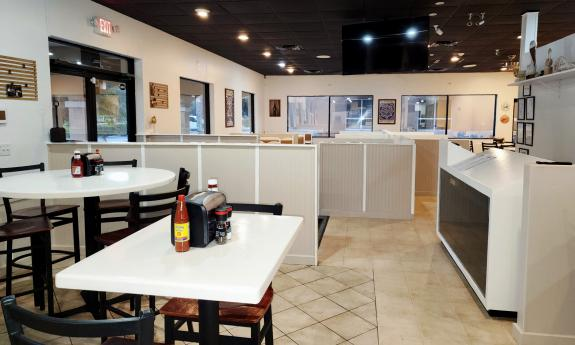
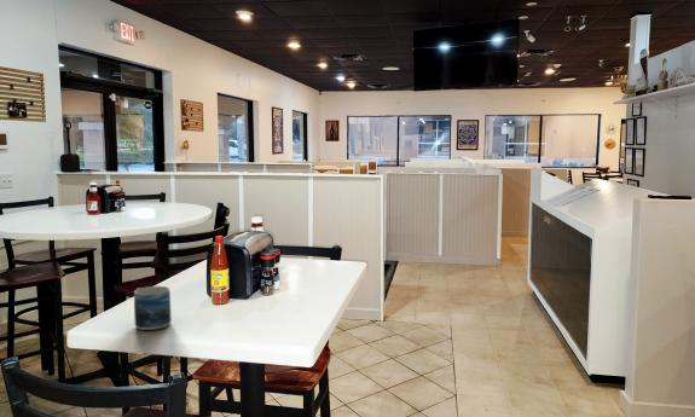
+ mug (147, 306)
